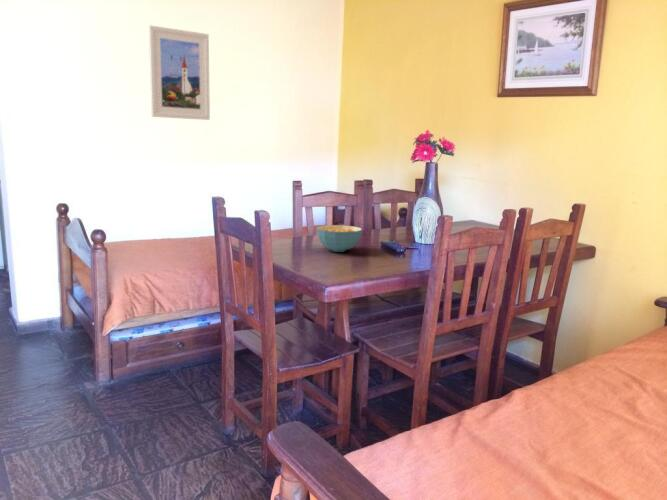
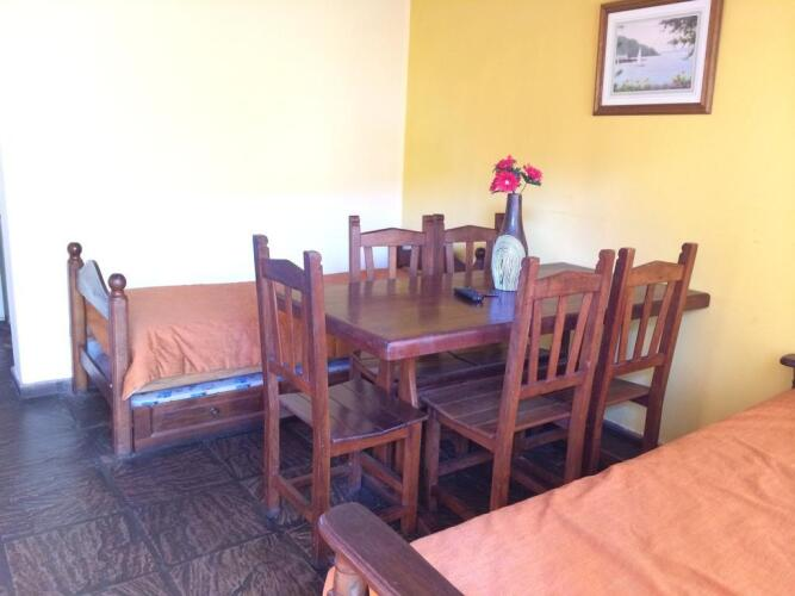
- cereal bowl (338, 239)
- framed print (180, 74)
